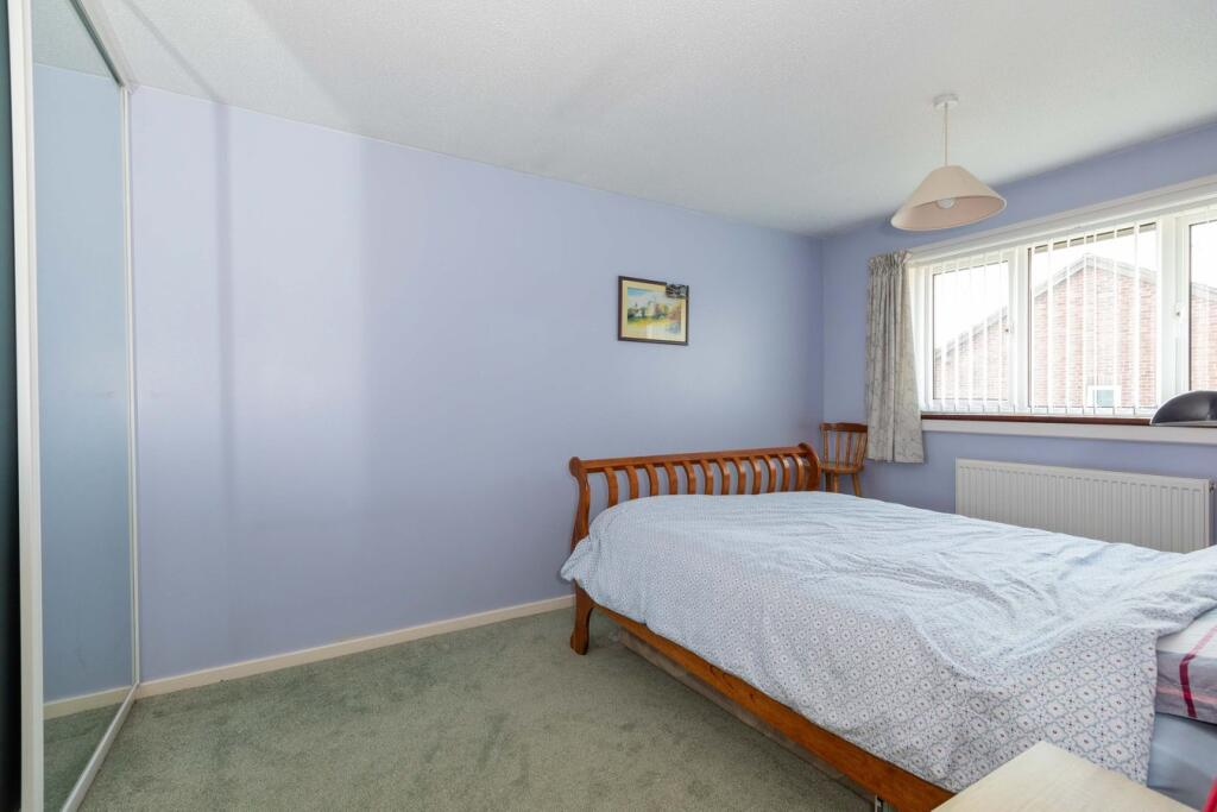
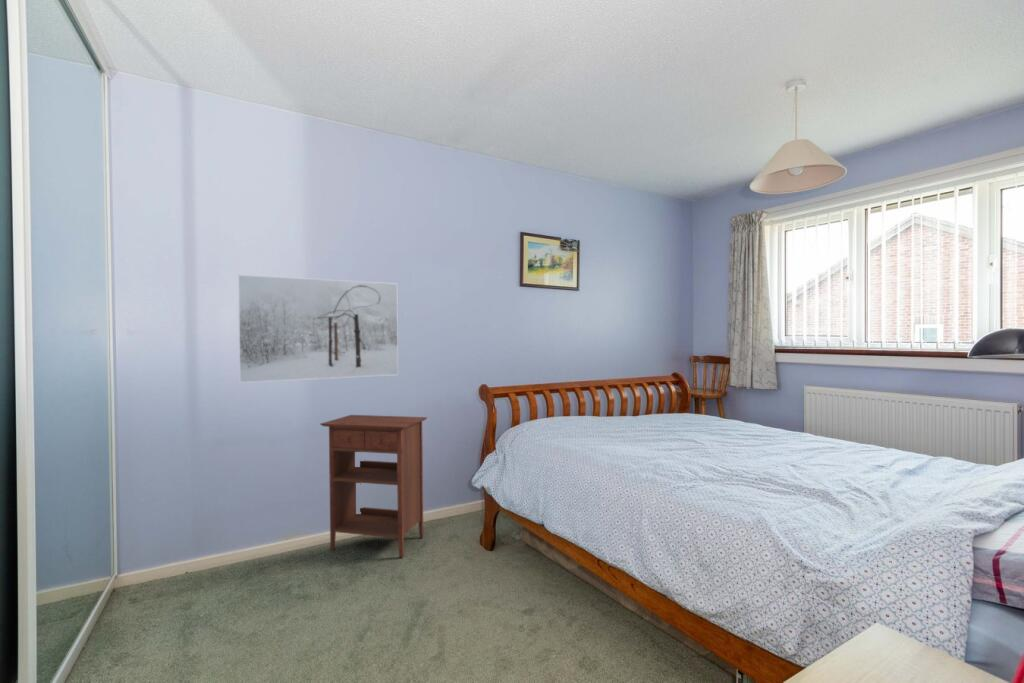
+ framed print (324, 329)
+ nightstand (376, 482)
